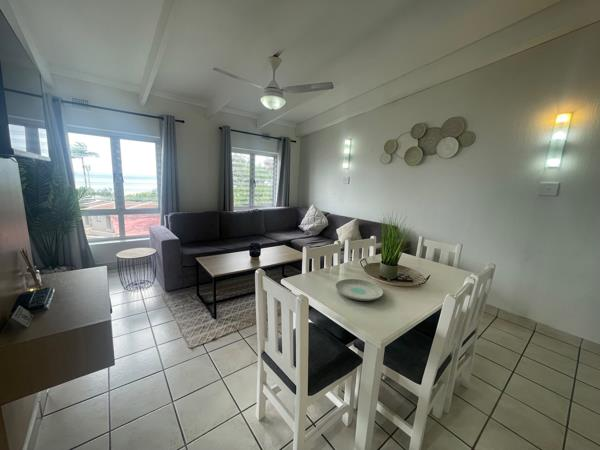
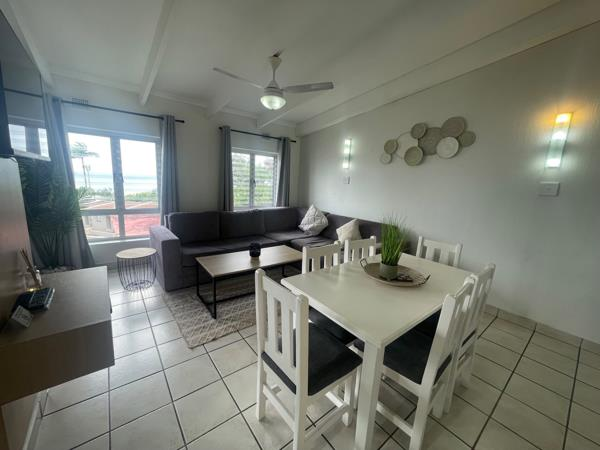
- plate (358, 289)
